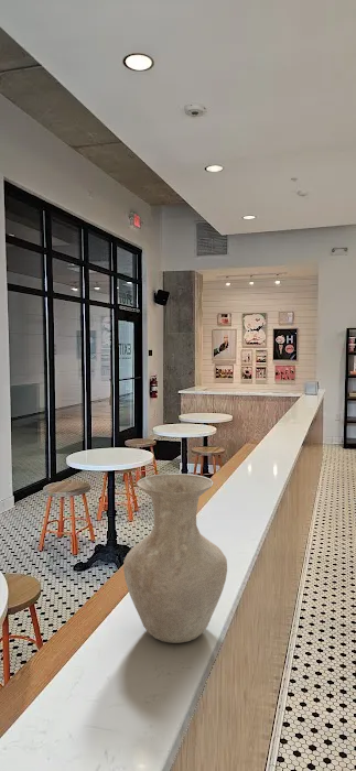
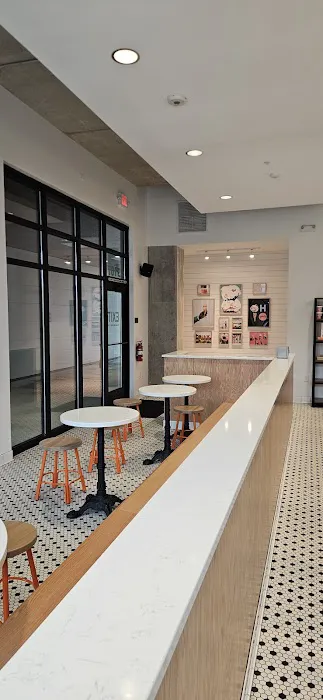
- vase (175, 556)
